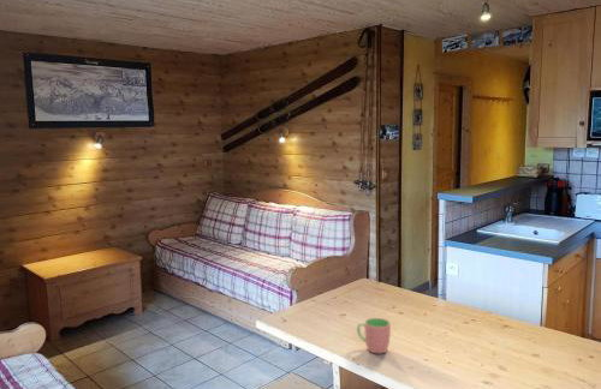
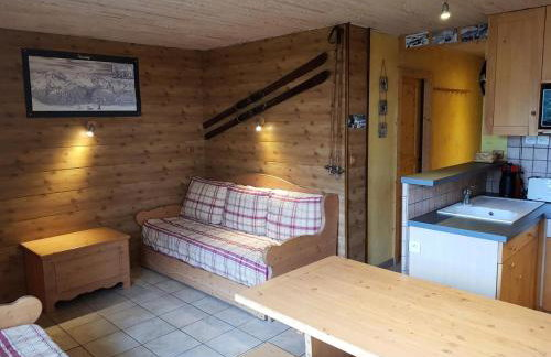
- cup (373, 335)
